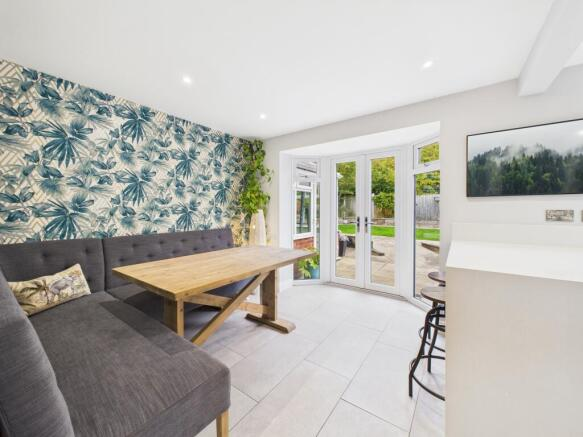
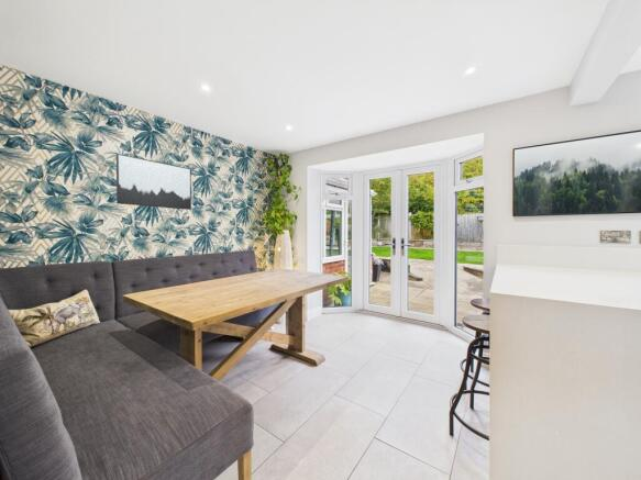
+ wall art (157, 183)
